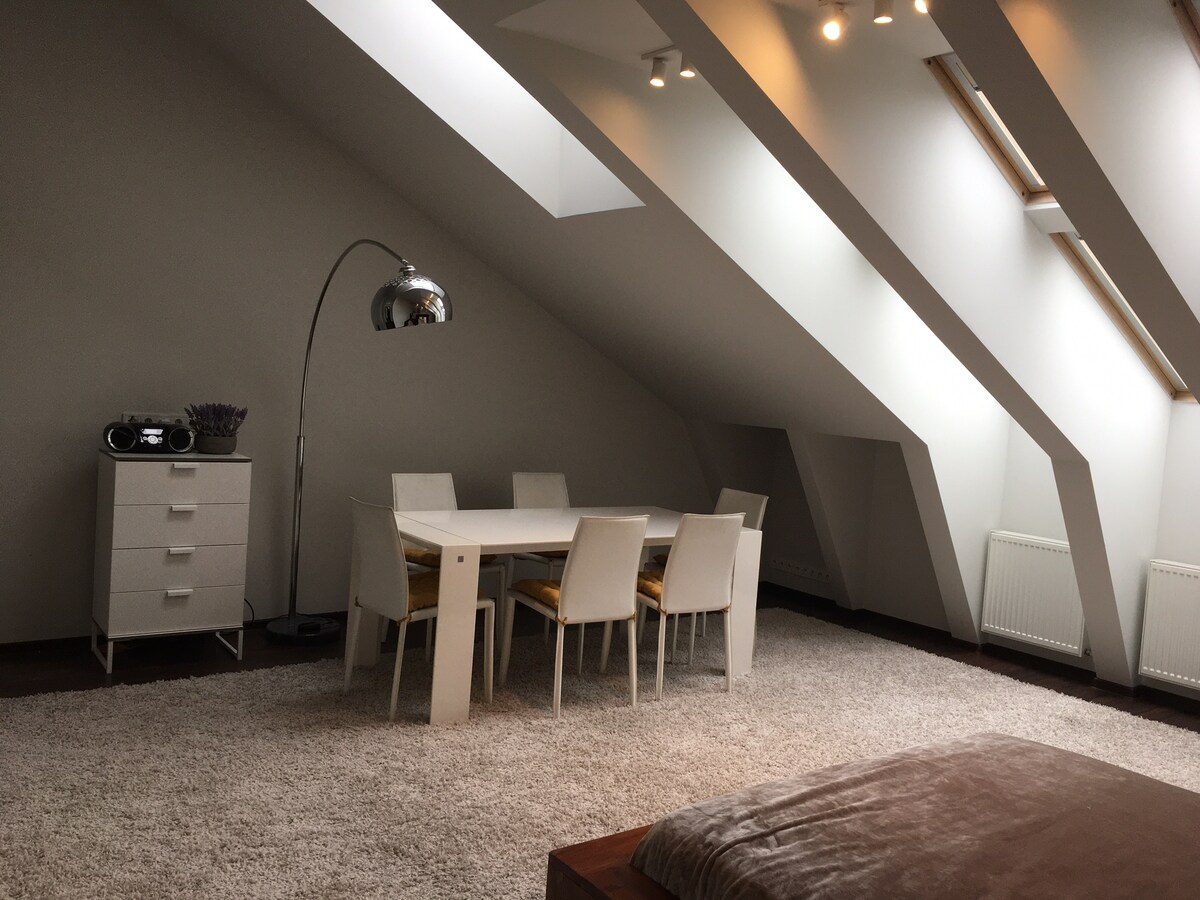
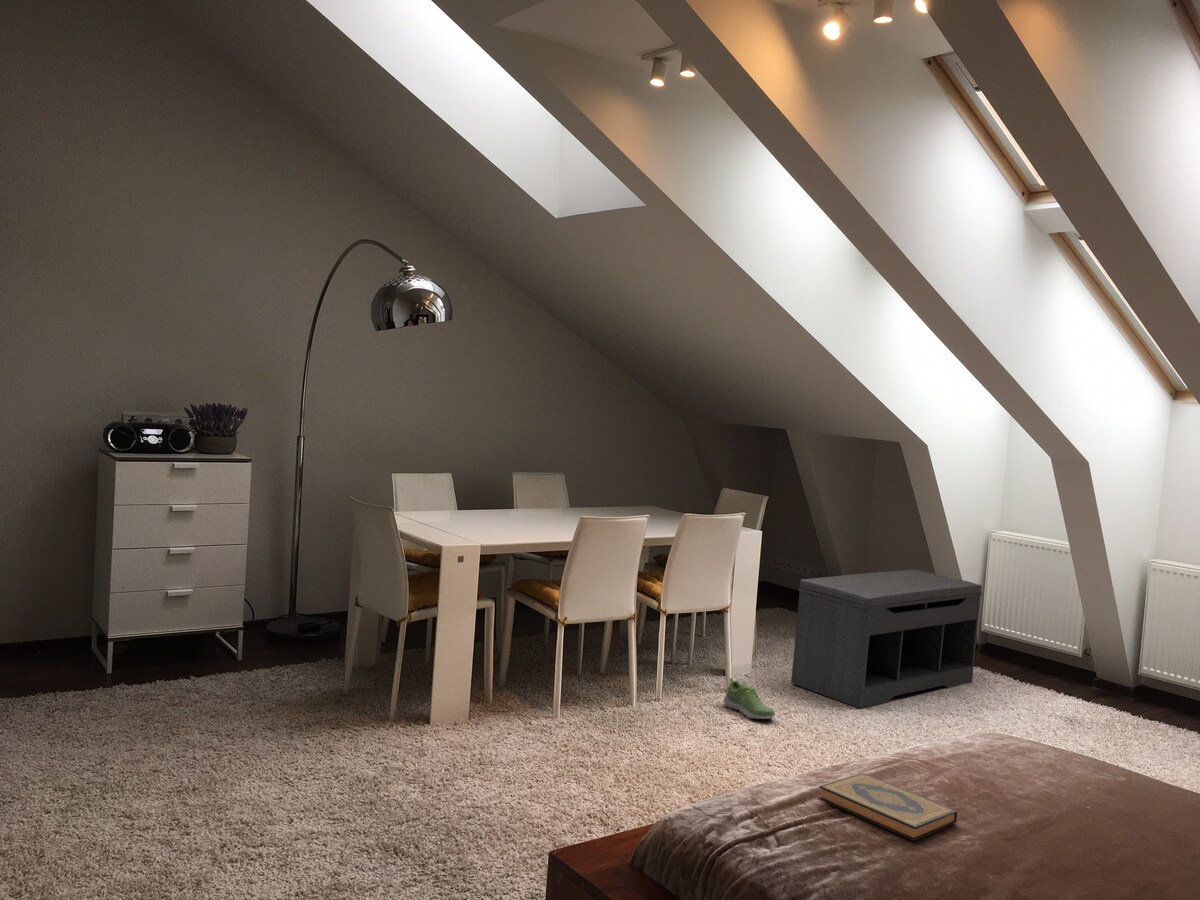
+ bench (888, 632)
+ hardback book (886, 804)
+ shoe (750, 699)
